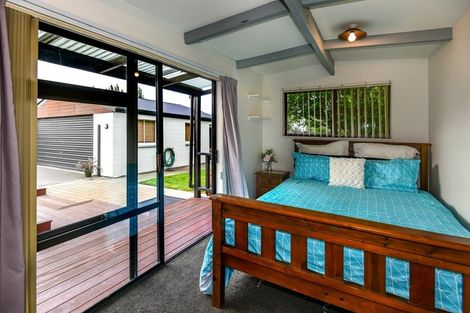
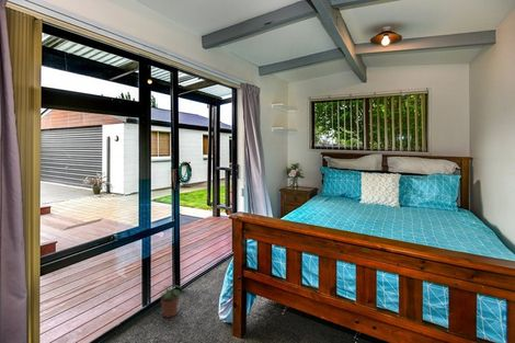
+ potted plant (170, 300)
